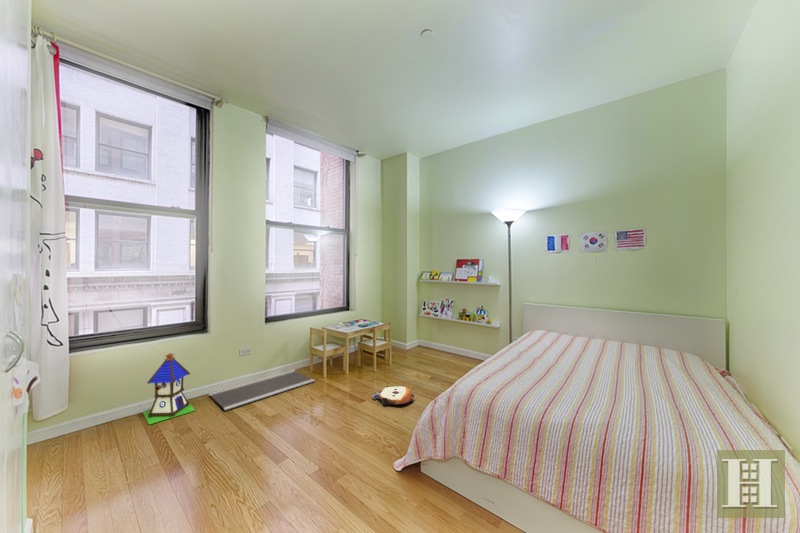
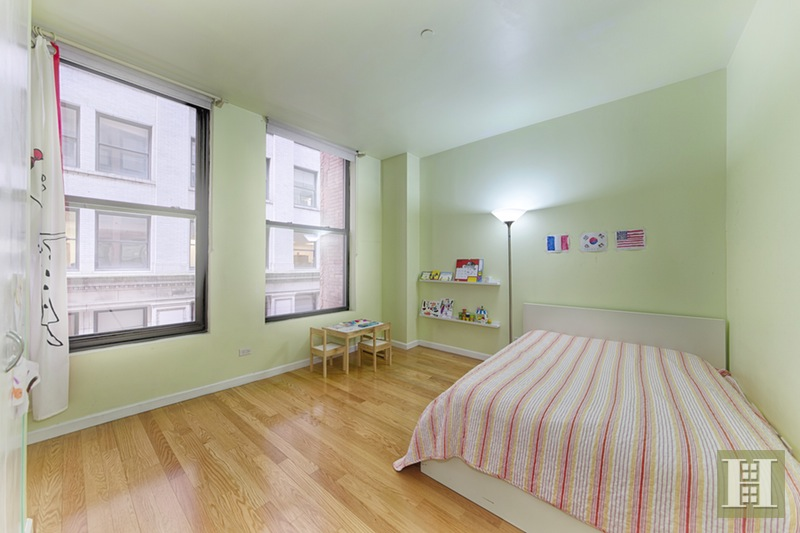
- door mat (264, 387)
- plush toy (393, 393)
- toy house (169, 382)
